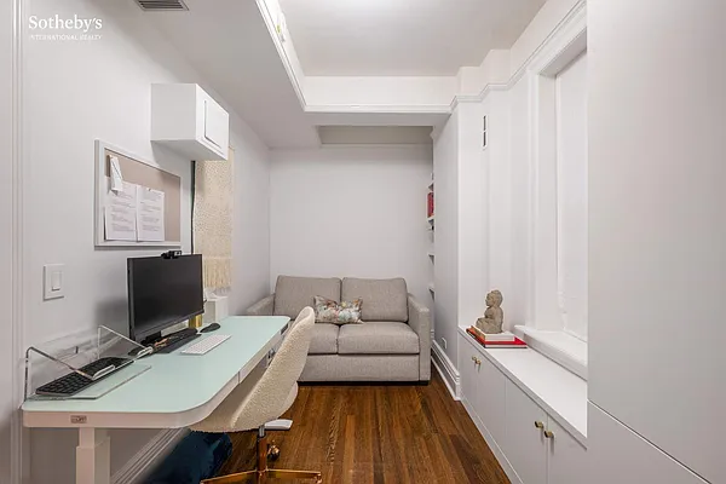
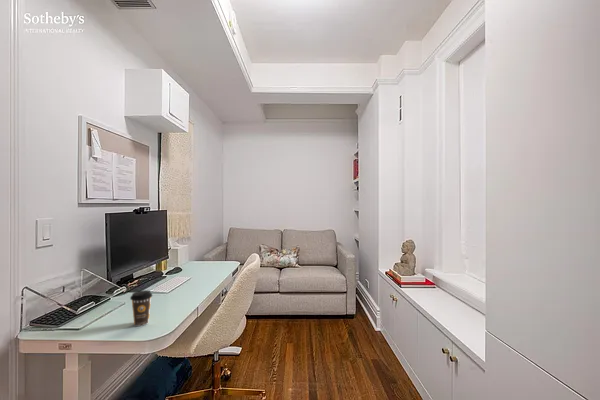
+ coffee cup (141, 307)
